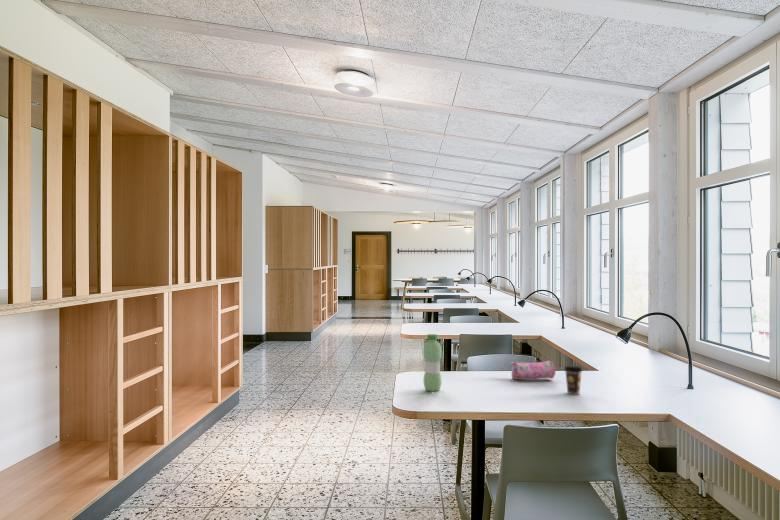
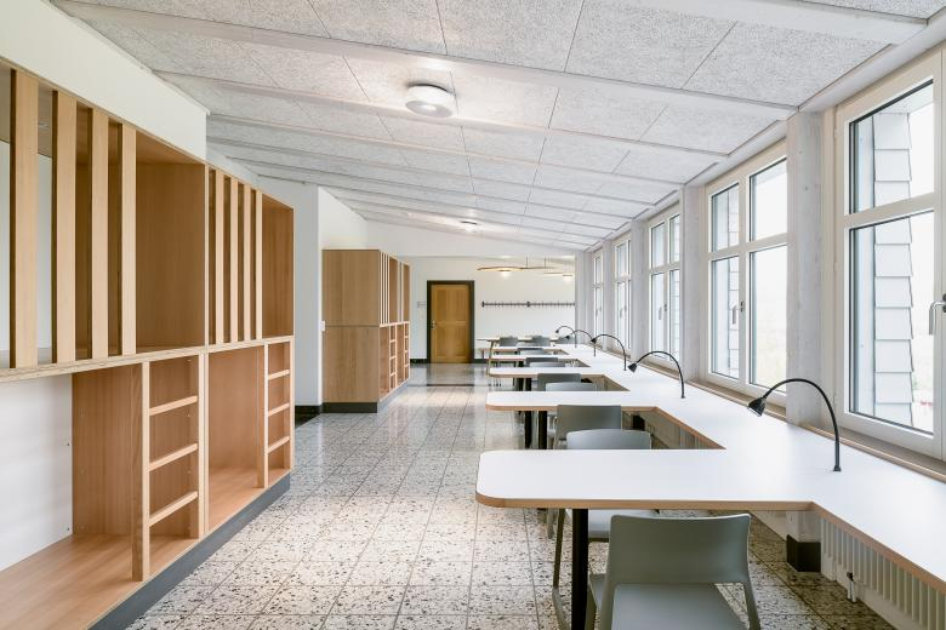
- water bottle (432, 362)
- pencil case (532, 370)
- coffee cup (573, 379)
